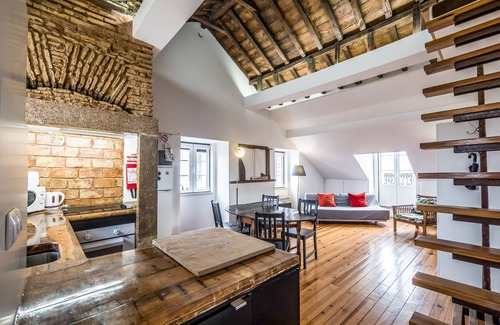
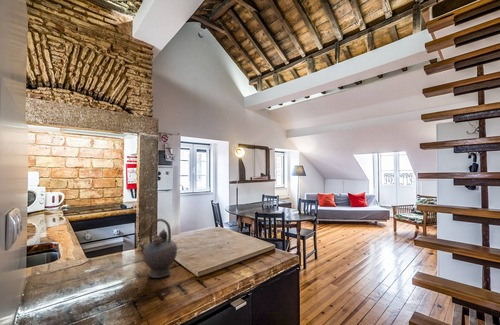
+ teapot (156, 246)
